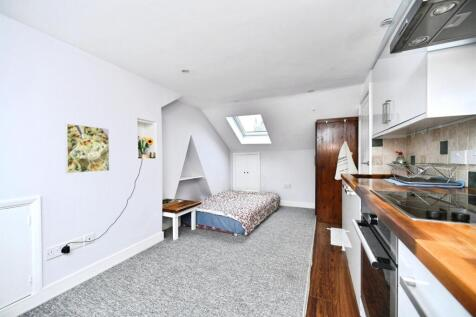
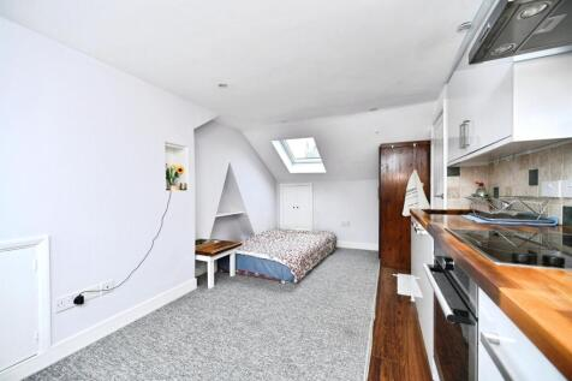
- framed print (89, 149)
